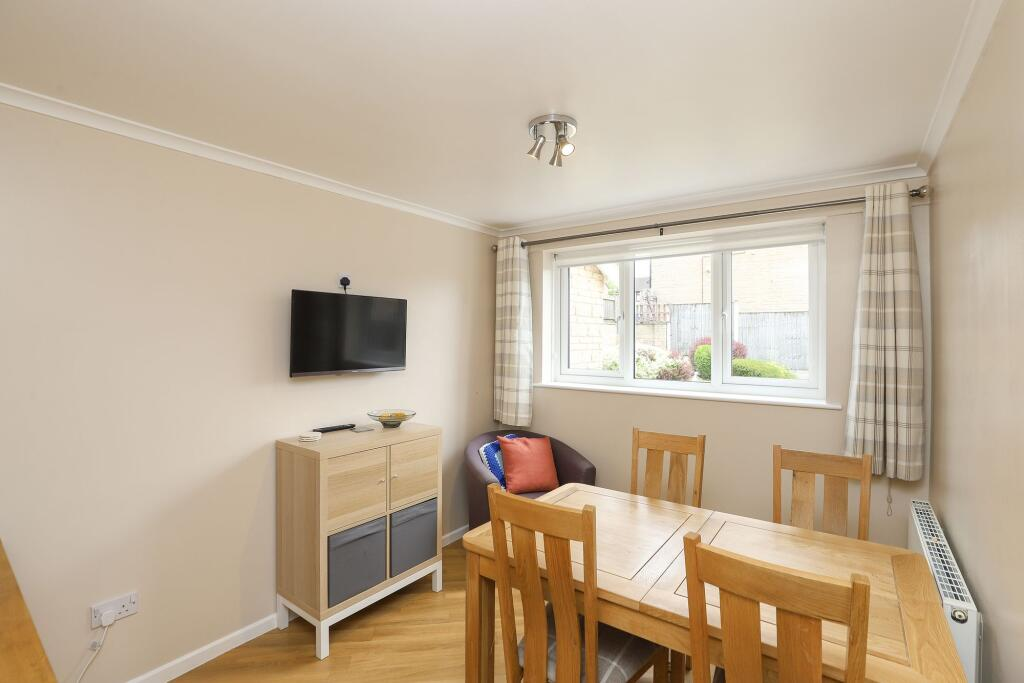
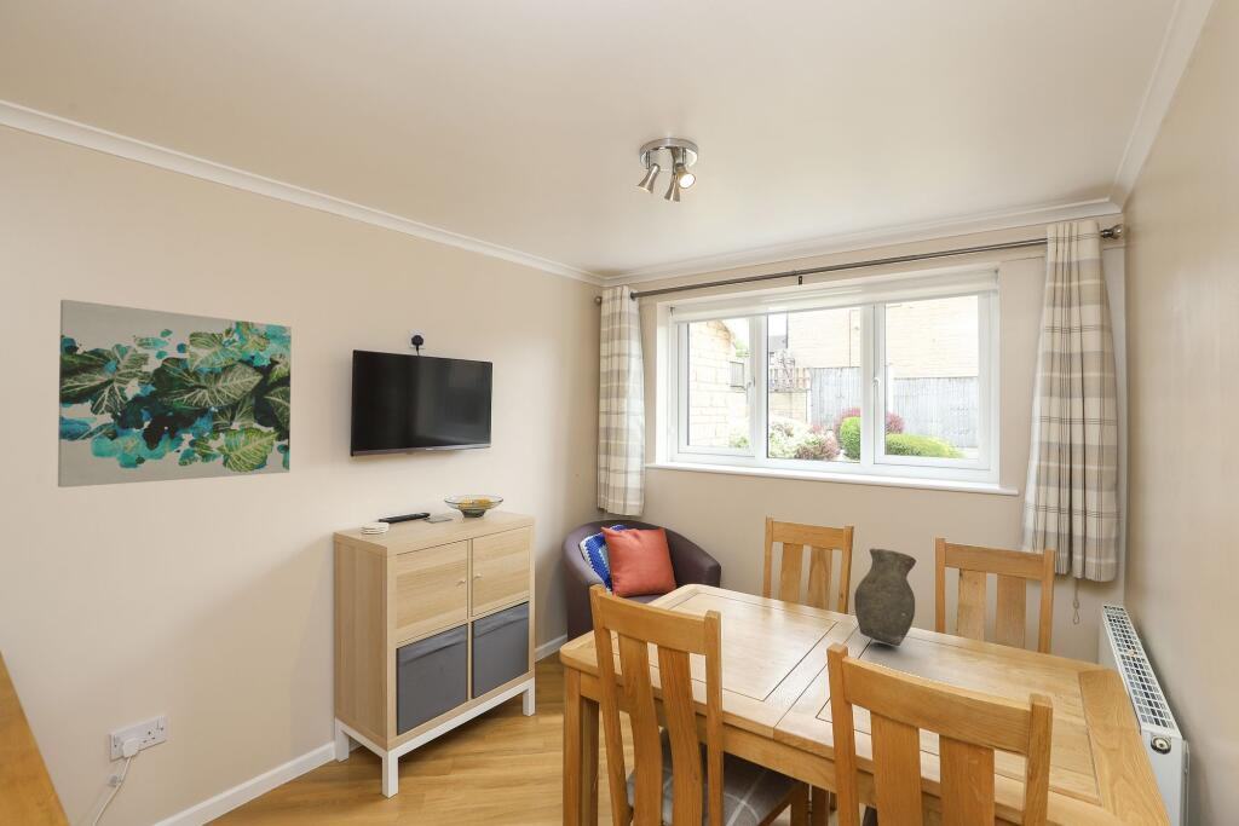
+ wall art (188, 397)
+ vase (886, 595)
